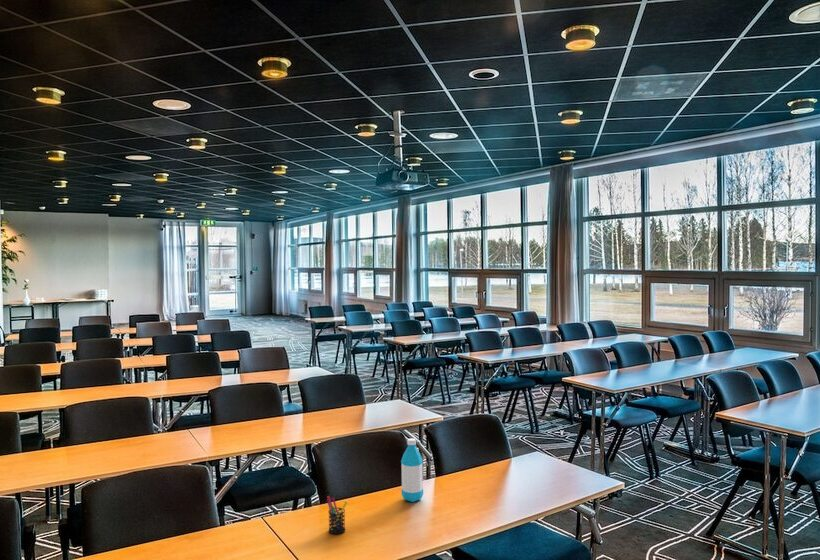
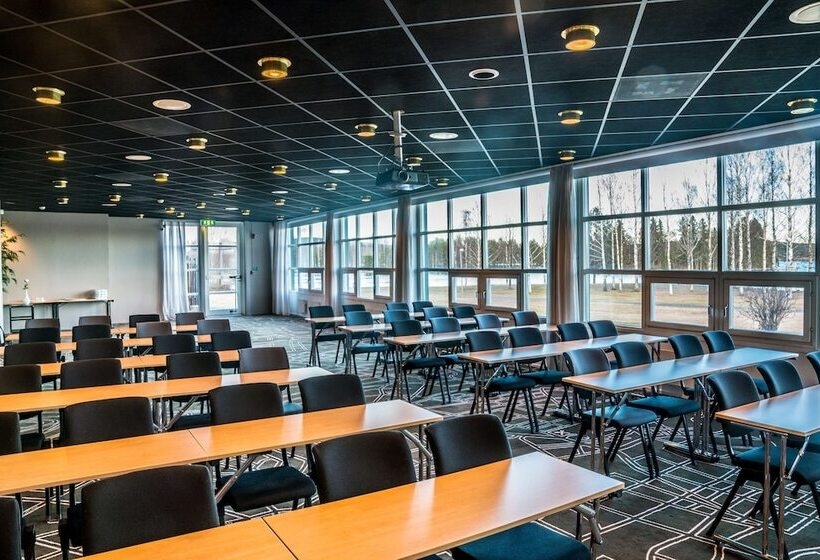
- pen holder (335, 514)
- water bottle (412, 469)
